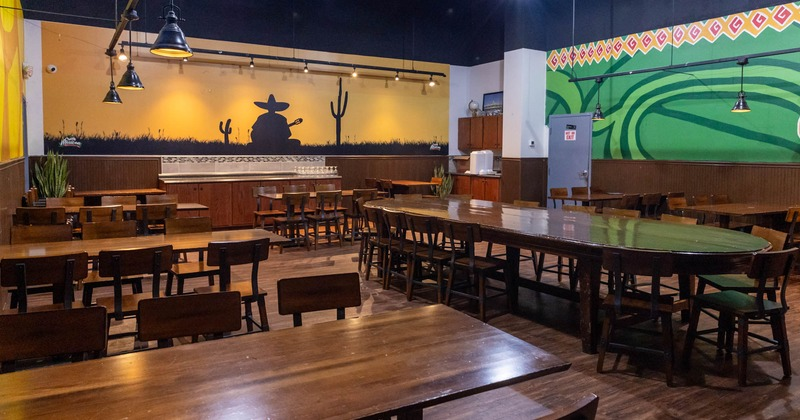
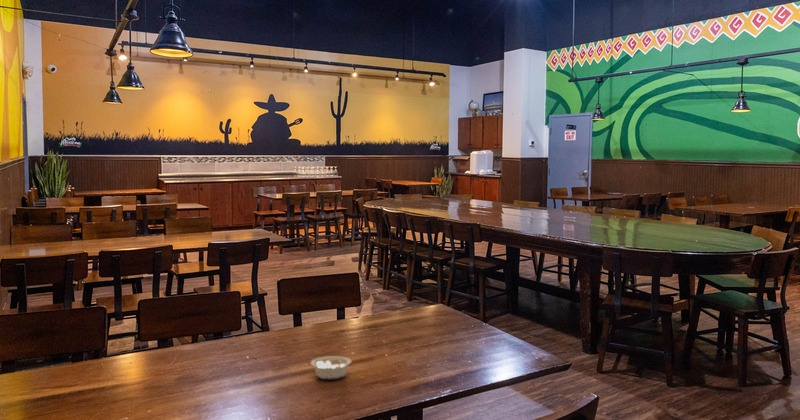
+ legume (329, 367)
